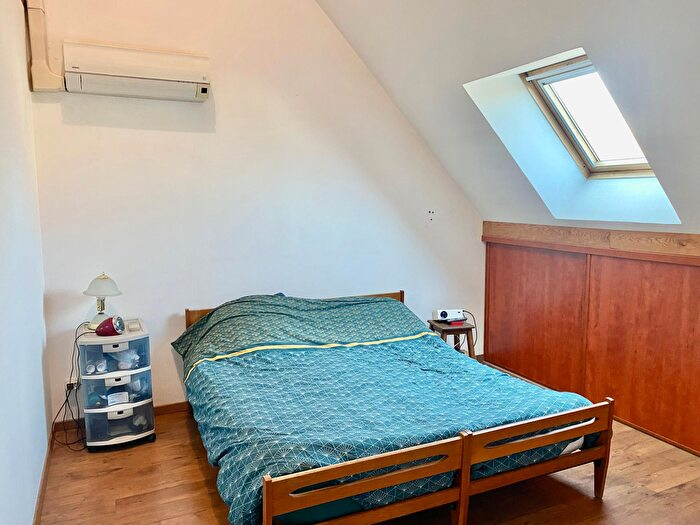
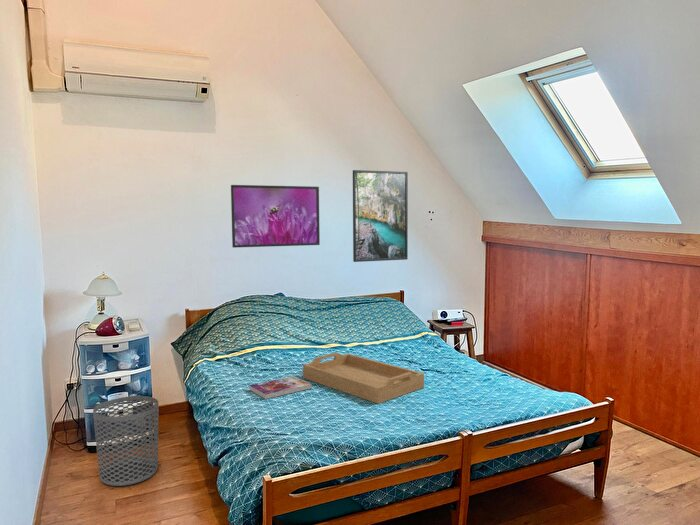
+ waste bin (127, 439)
+ book (280, 386)
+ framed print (276, 216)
+ serving tray (361, 373)
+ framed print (380, 216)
